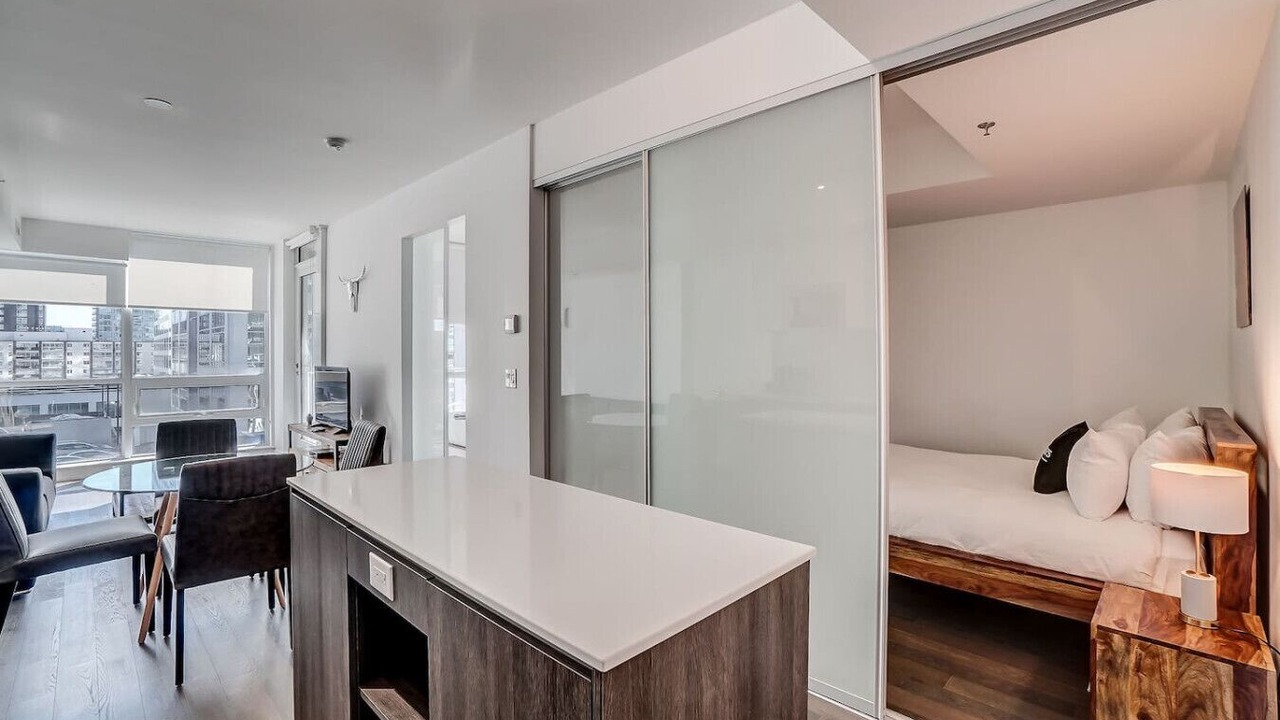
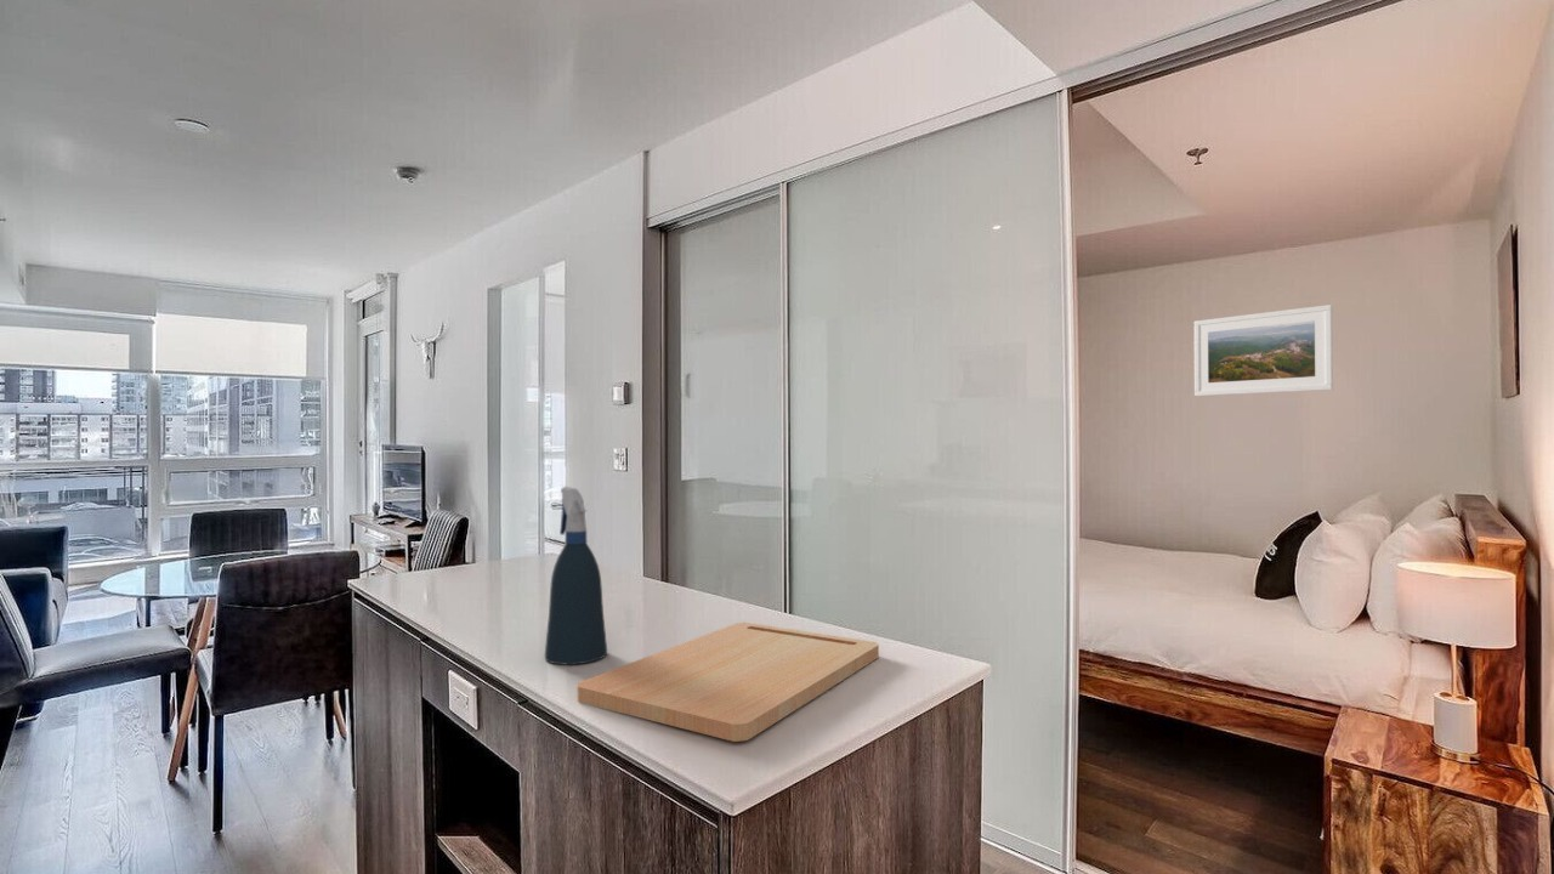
+ cutting board (741, 669)
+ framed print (1259, 353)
+ spray bottle (572, 571)
